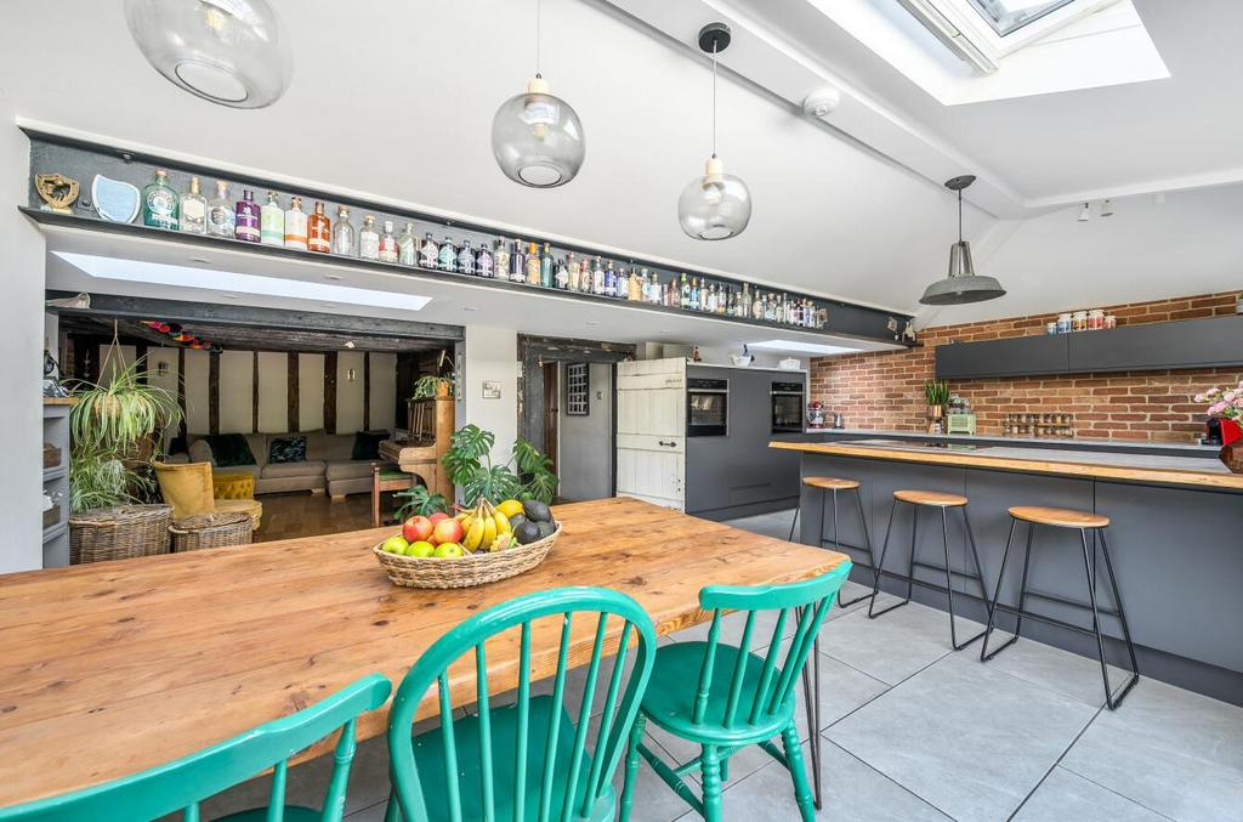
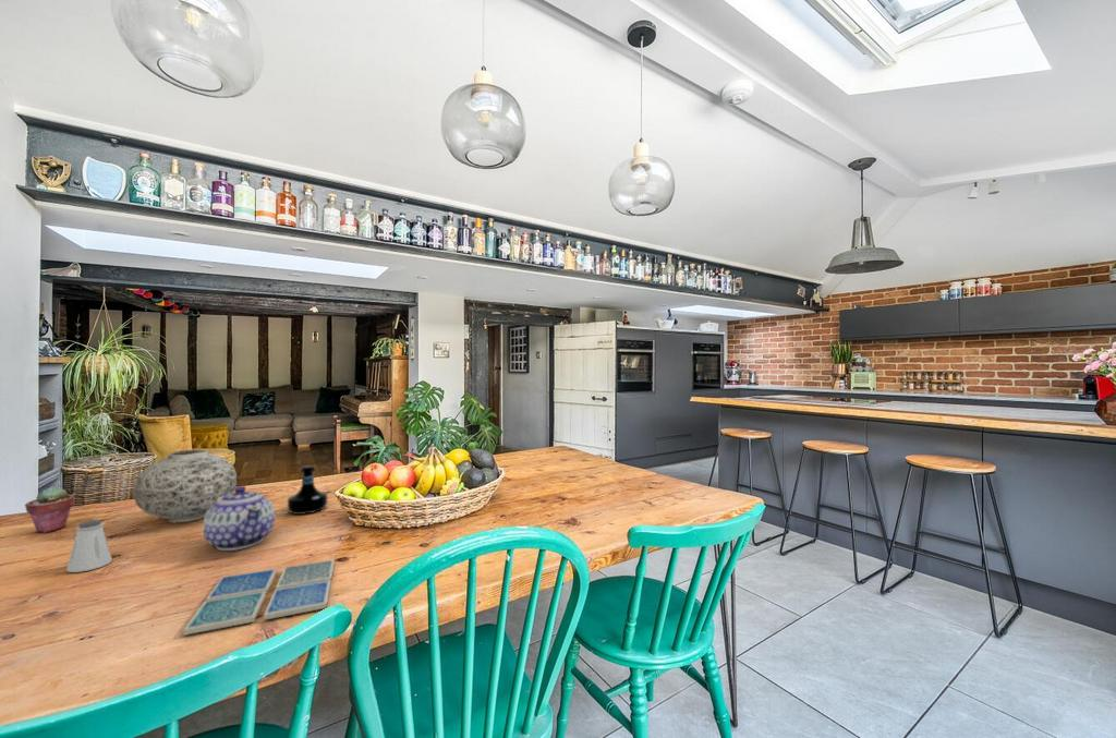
+ saltshaker (89, 543)
+ potted succulent (50, 508)
+ drink coaster (268, 590)
+ vase (187, 484)
+ tequila bottle (307, 487)
+ teapot (240, 515)
